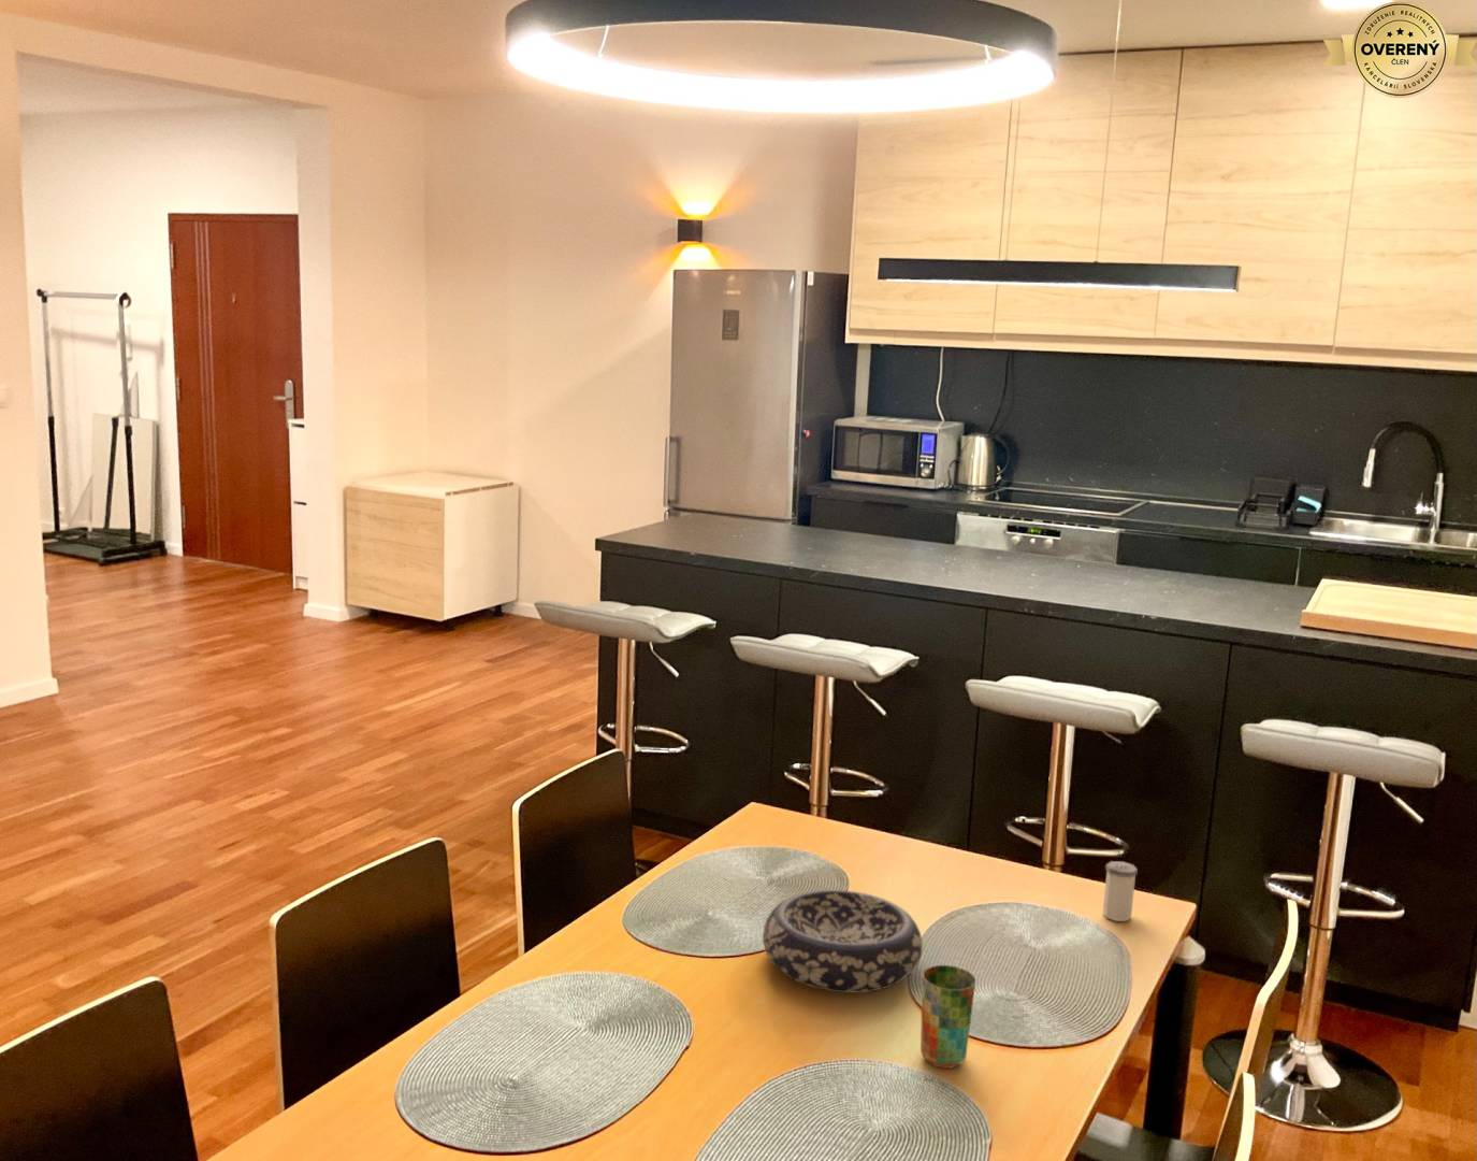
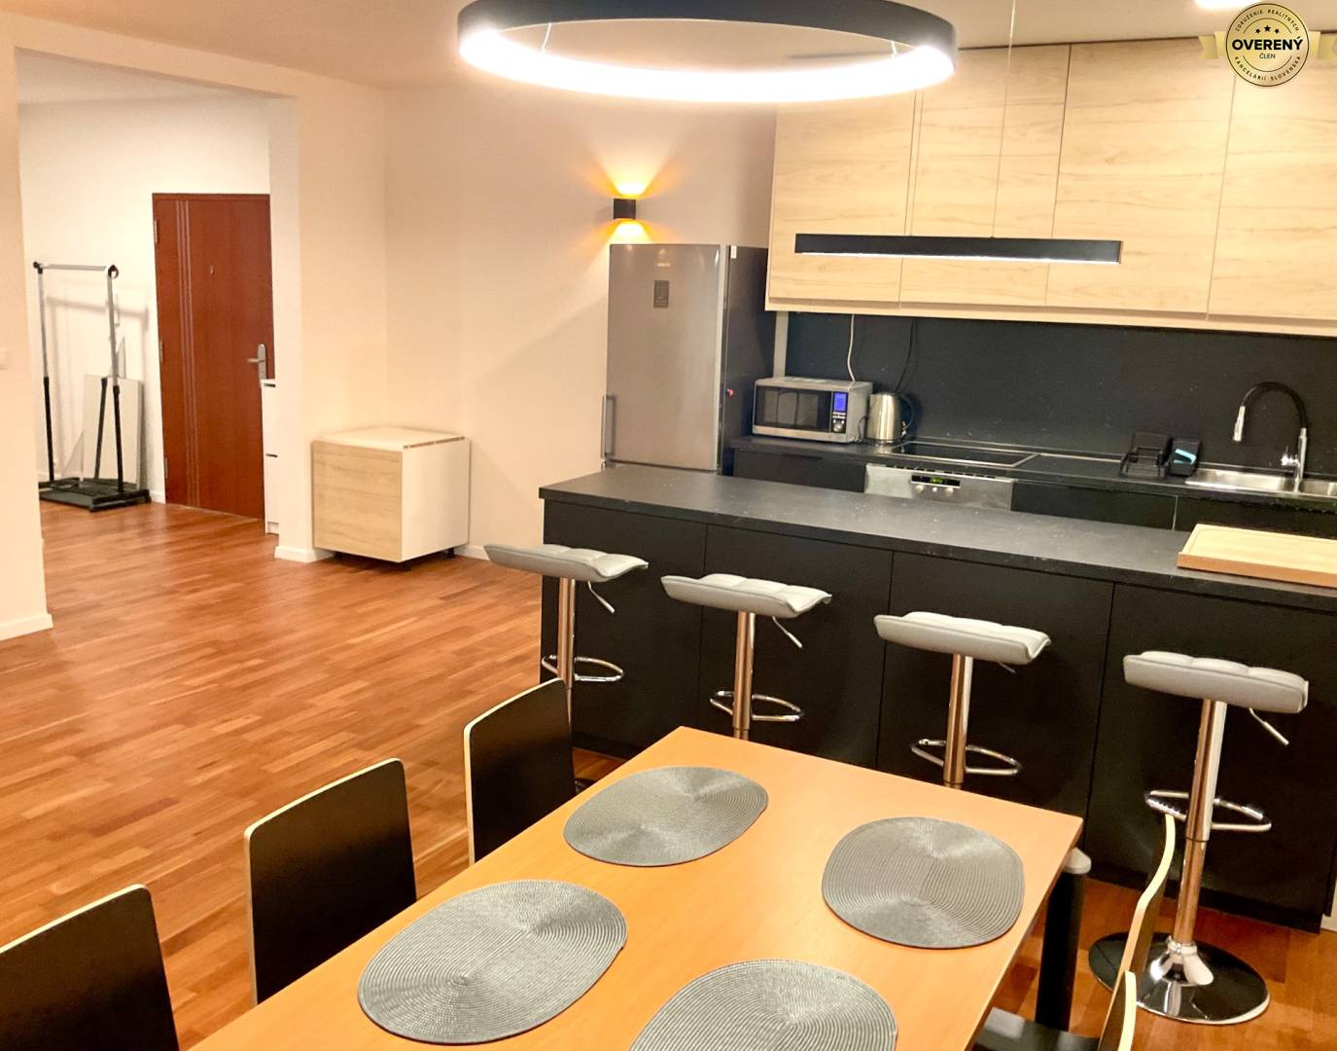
- decorative bowl (842, 939)
- salt shaker (1120, 891)
- cup (945, 1018)
